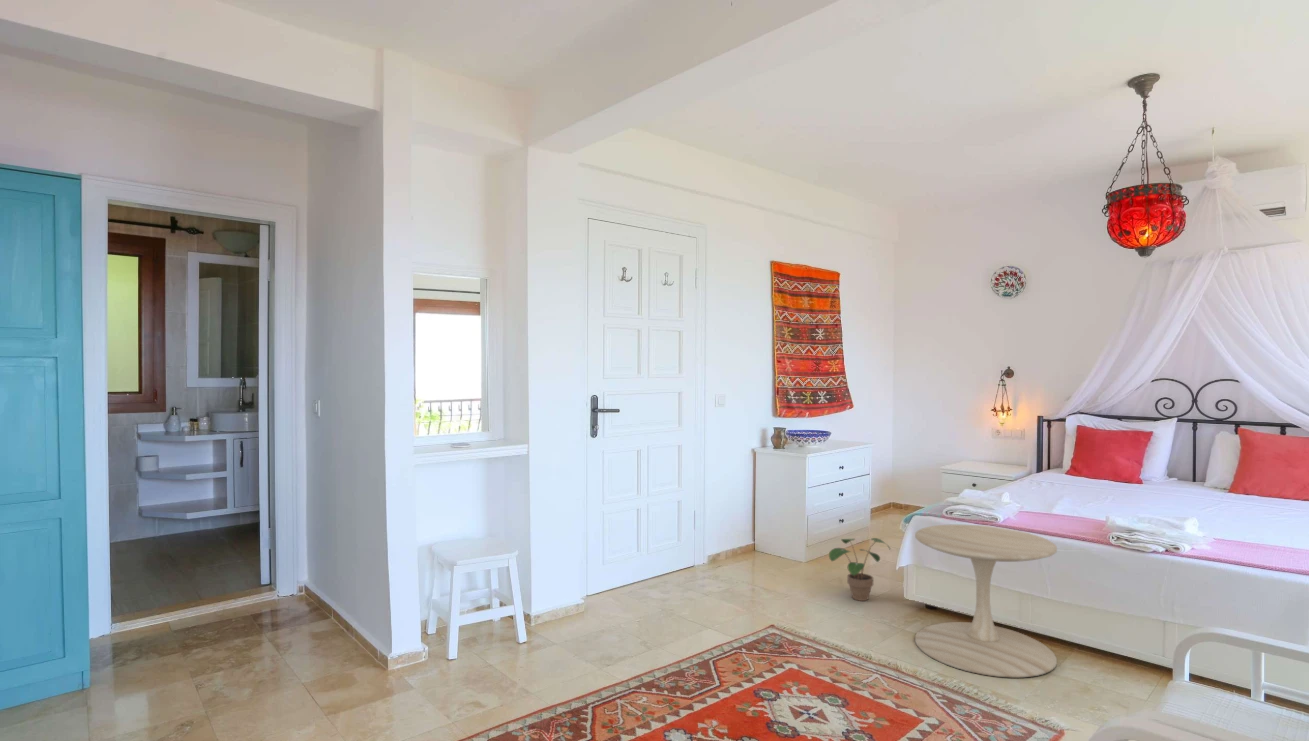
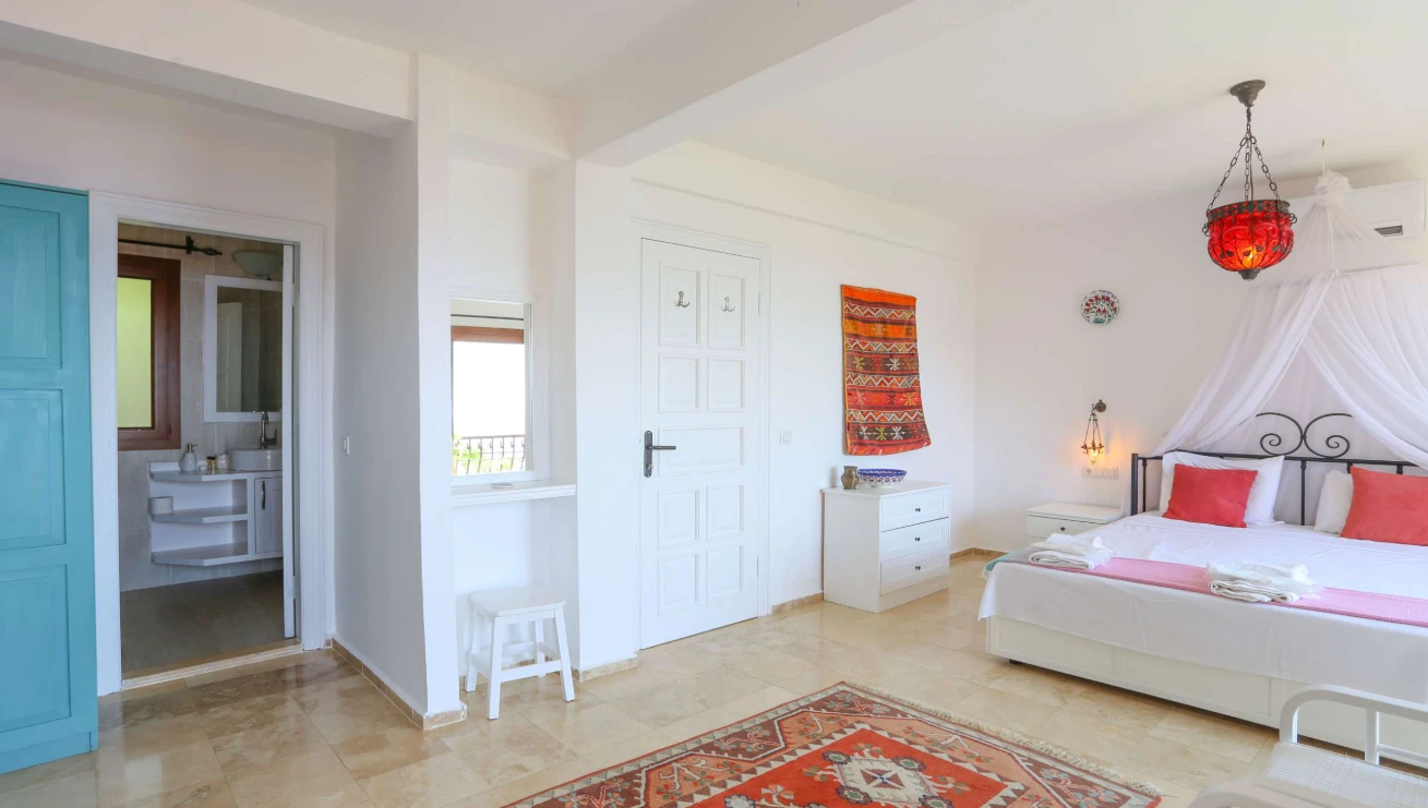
- side table (983, 594)
- potted plant (859, 568)
